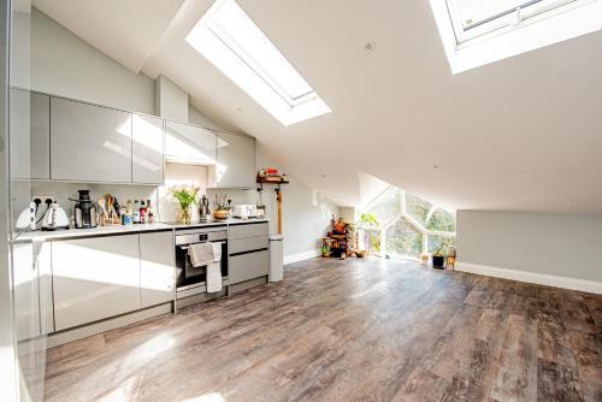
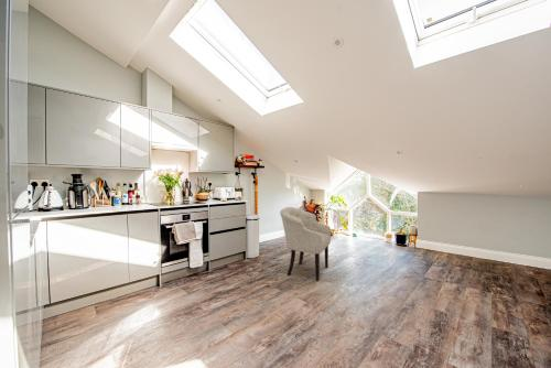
+ chair (304, 239)
